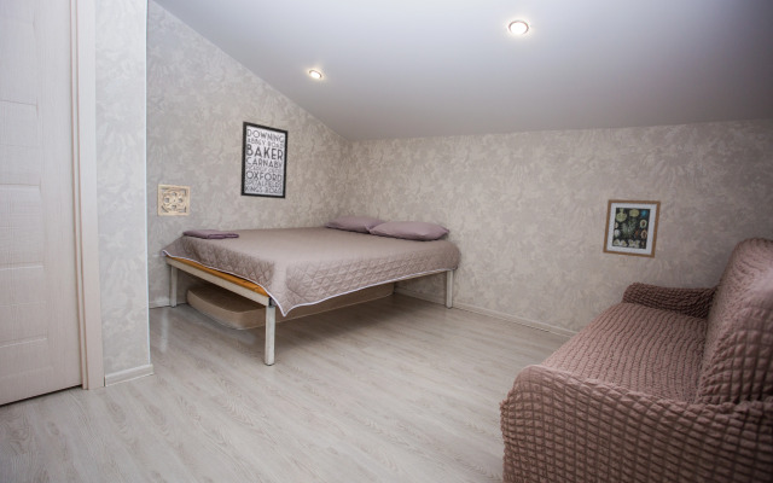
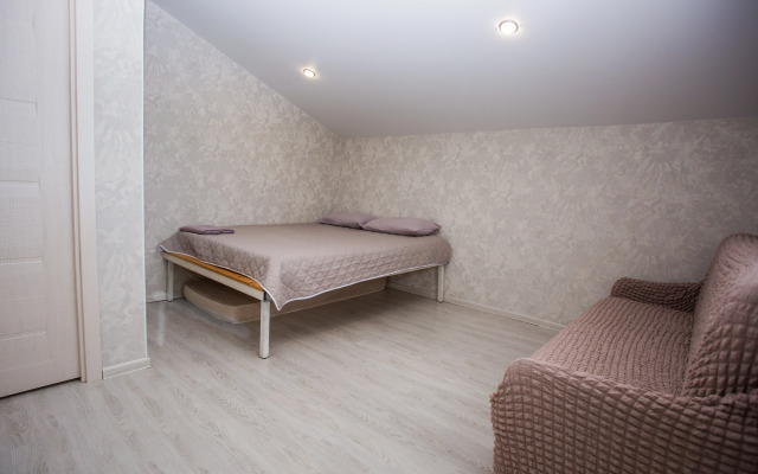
- wall ornament (173, 200)
- wall art (265, 162)
- wall art (630, 227)
